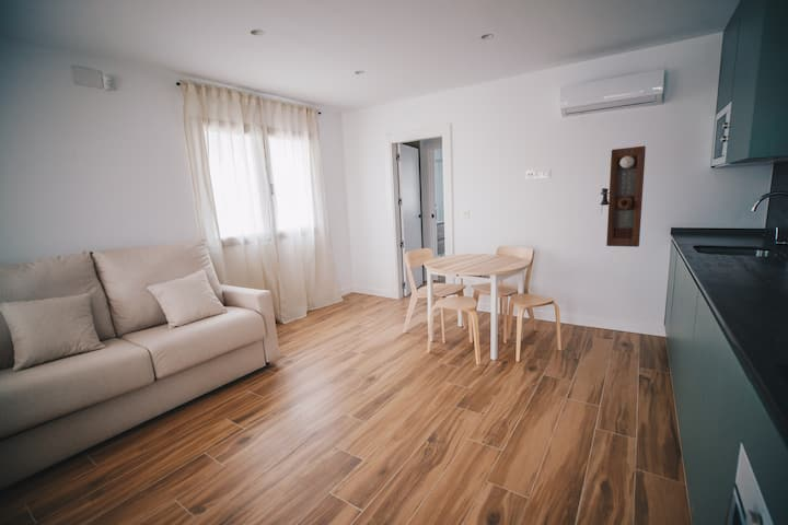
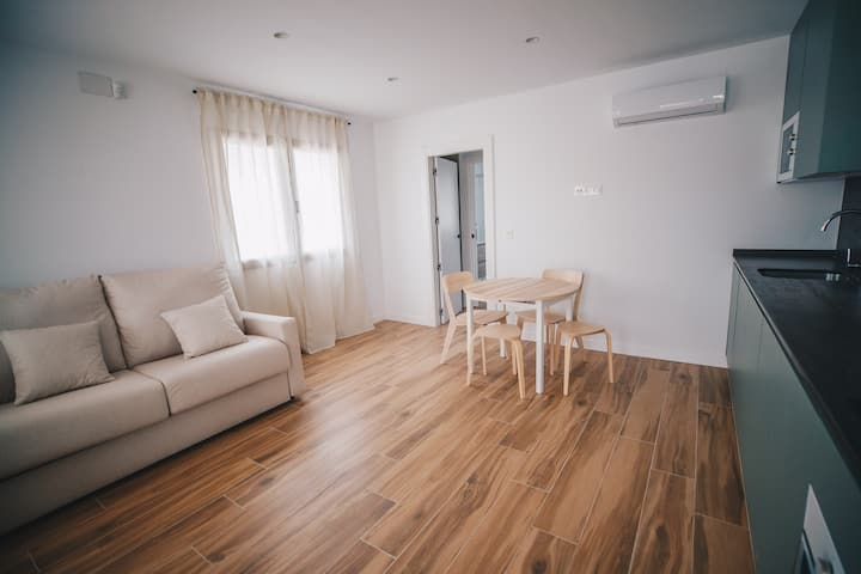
- pendulum clock (621, 198)
